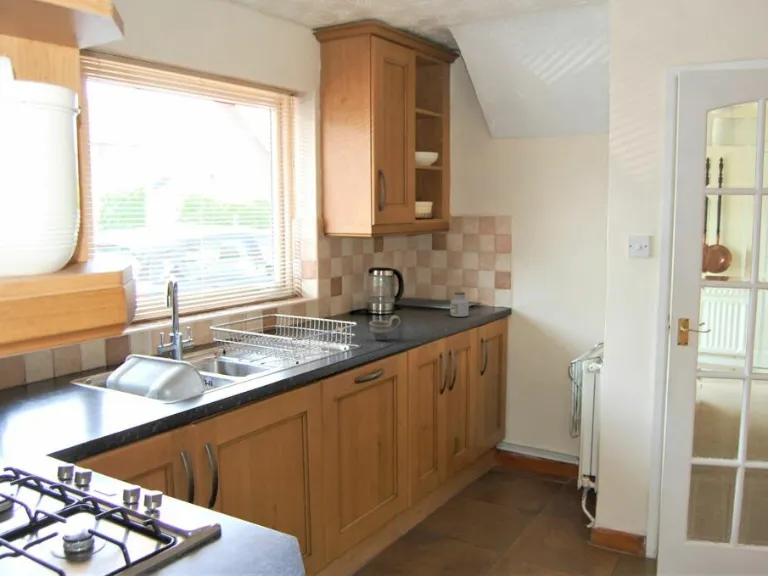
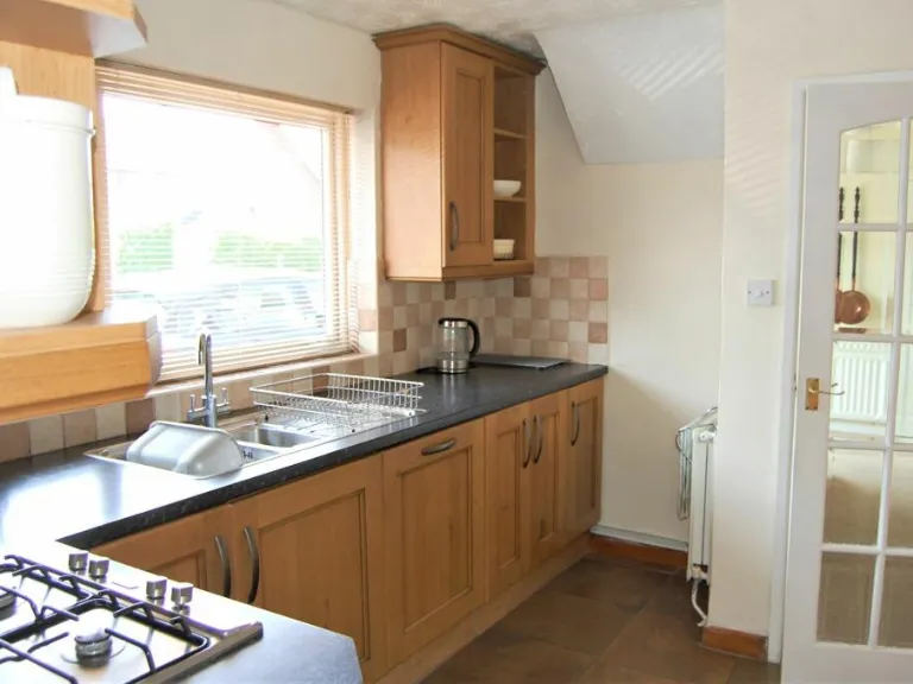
- cup (383, 327)
- jar (459, 303)
